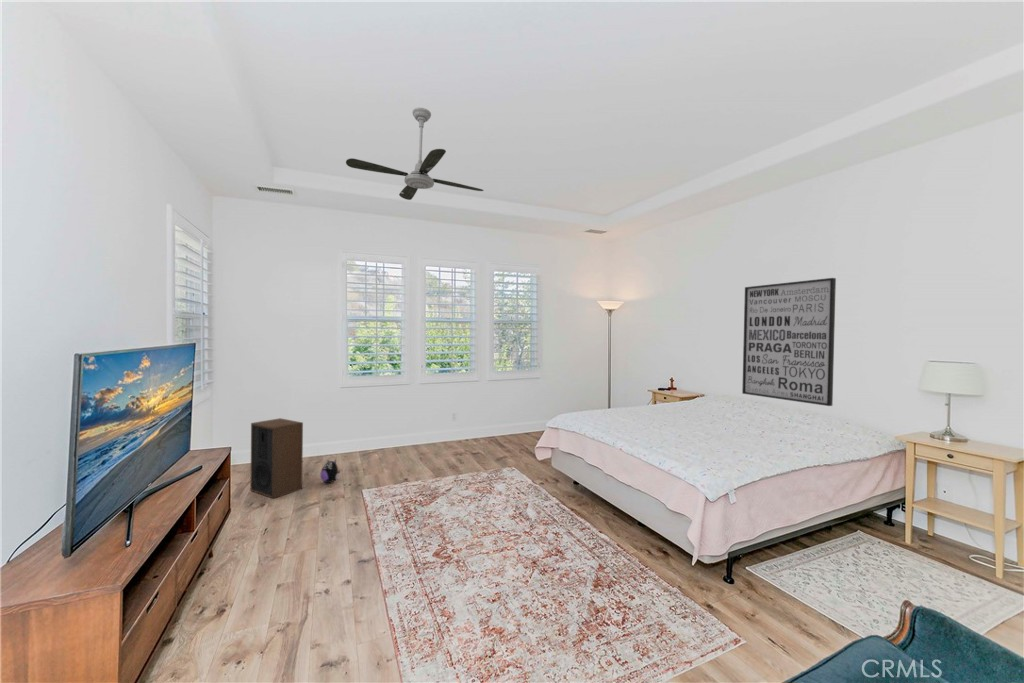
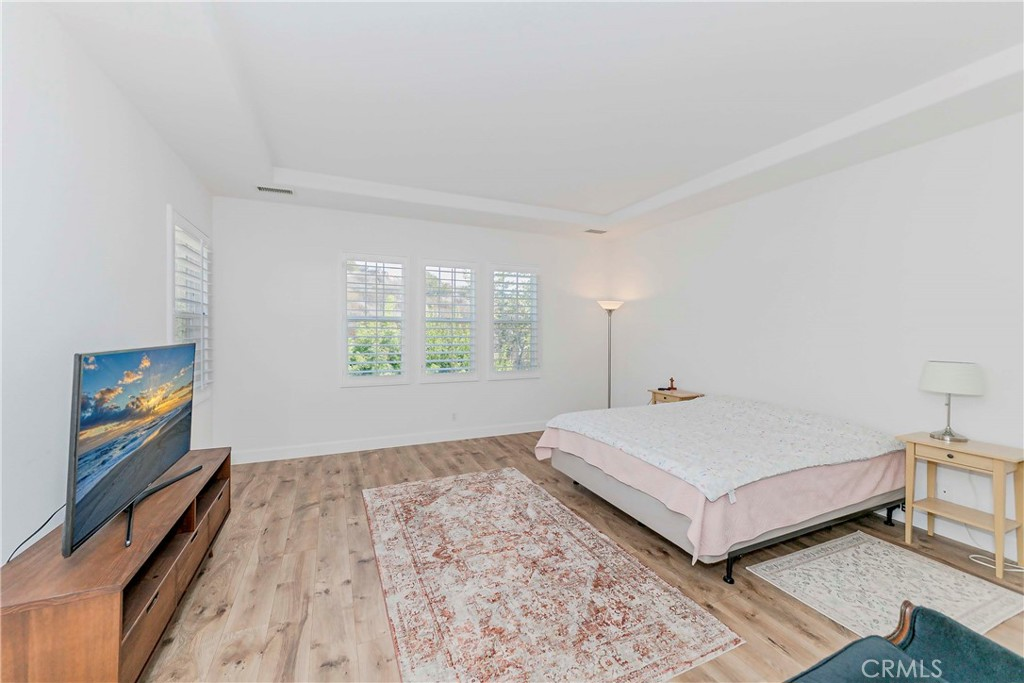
- ceiling fan (419, 148)
- plush toy (330, 470)
- speaker (276, 456)
- wall art (784, 341)
